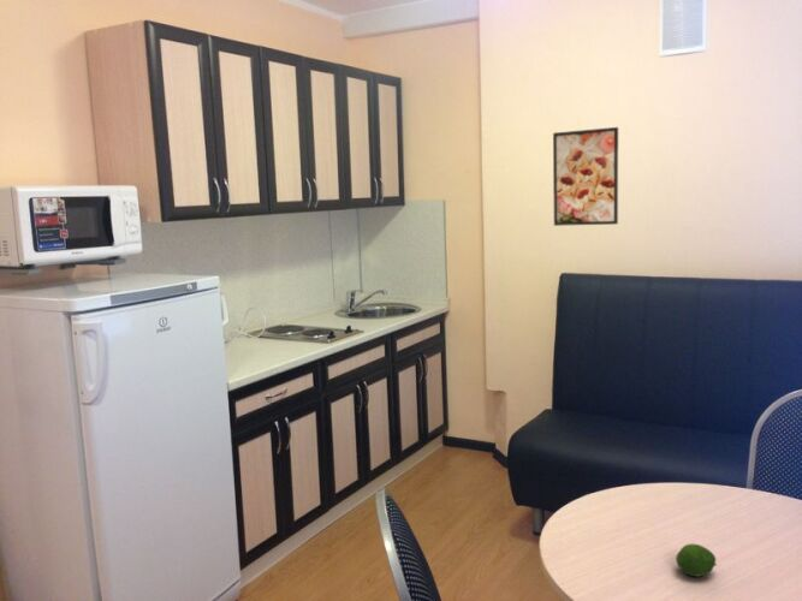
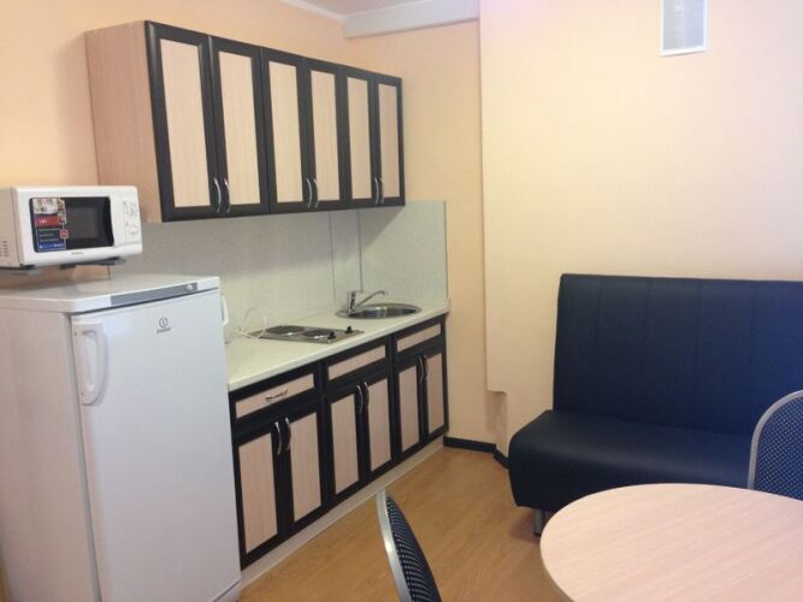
- fruit (695, 559)
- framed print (584, 178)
